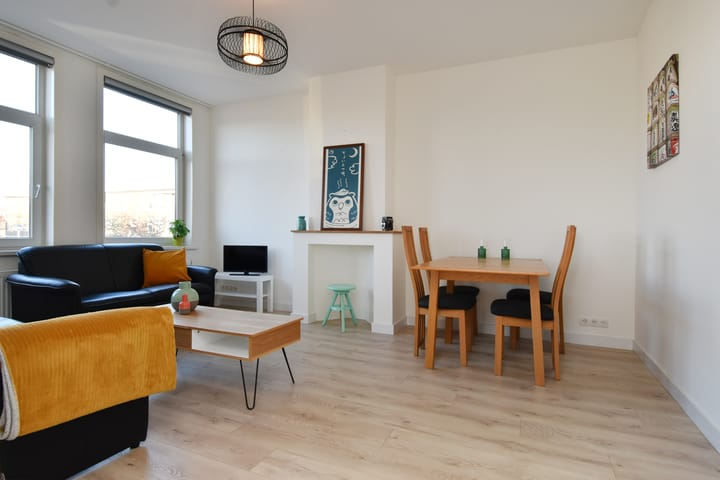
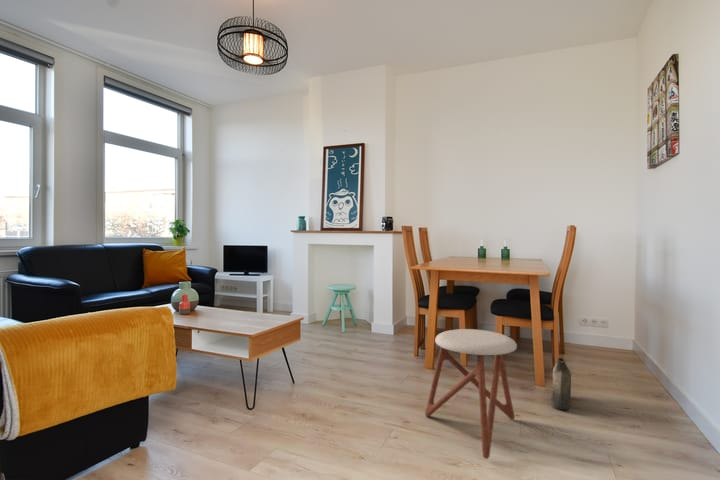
+ stool (467, 381)
+ ceramic jug (561, 378)
